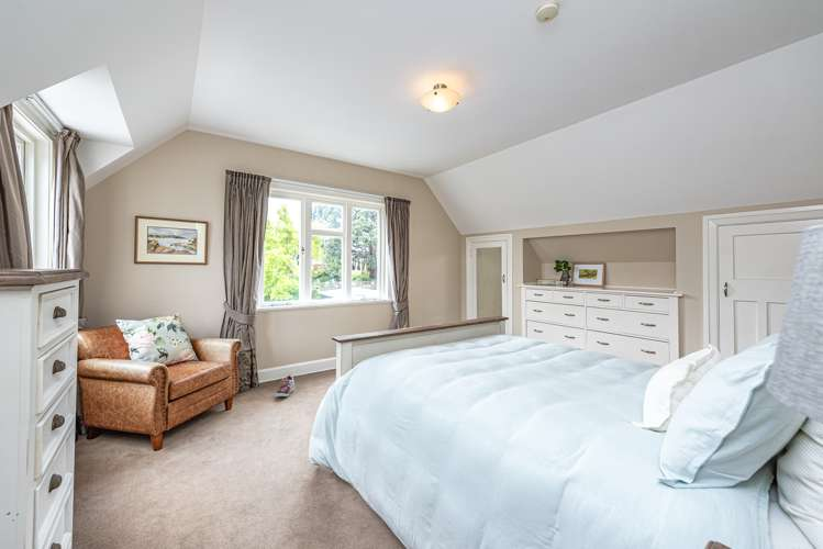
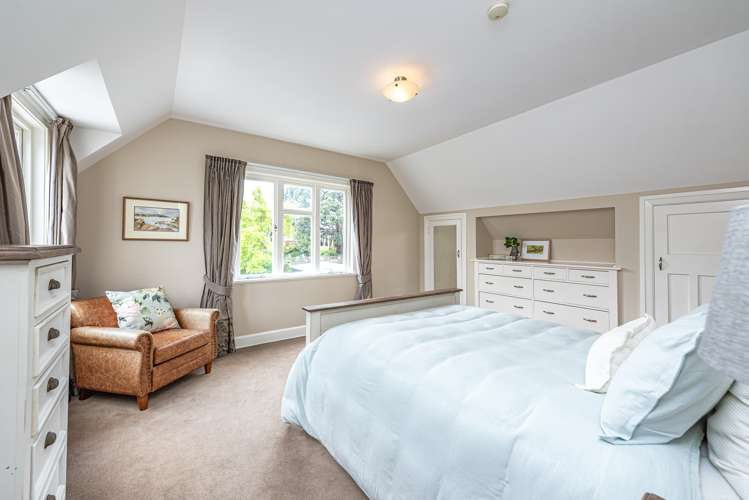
- sneaker (285, 385)
